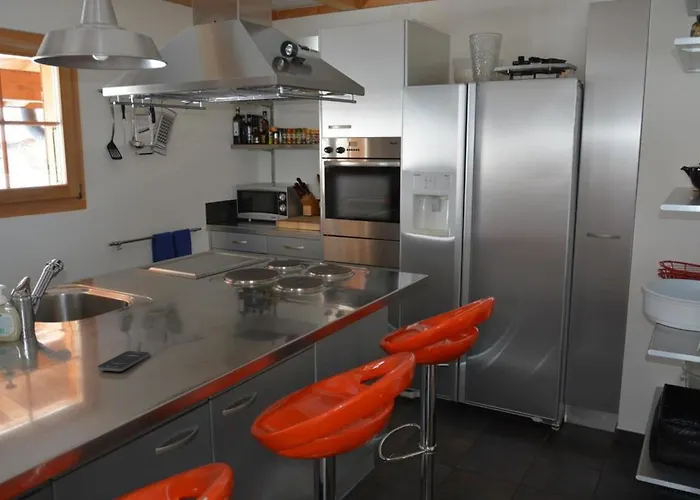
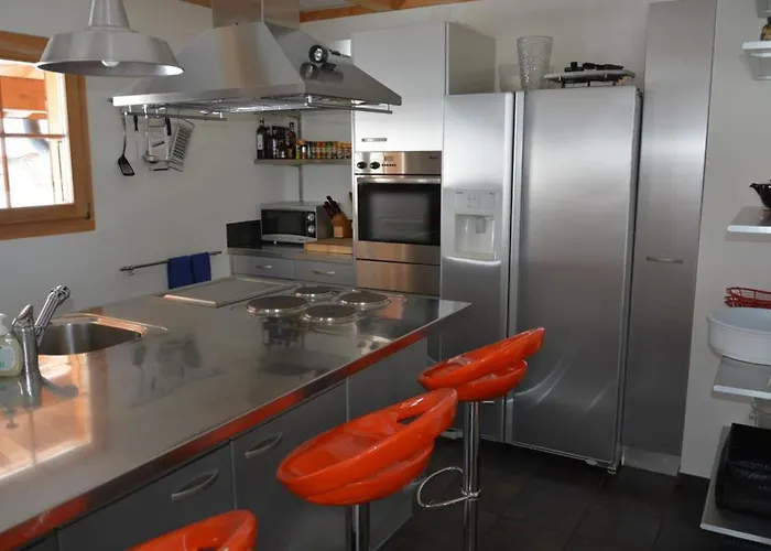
- smartphone (124, 360)
